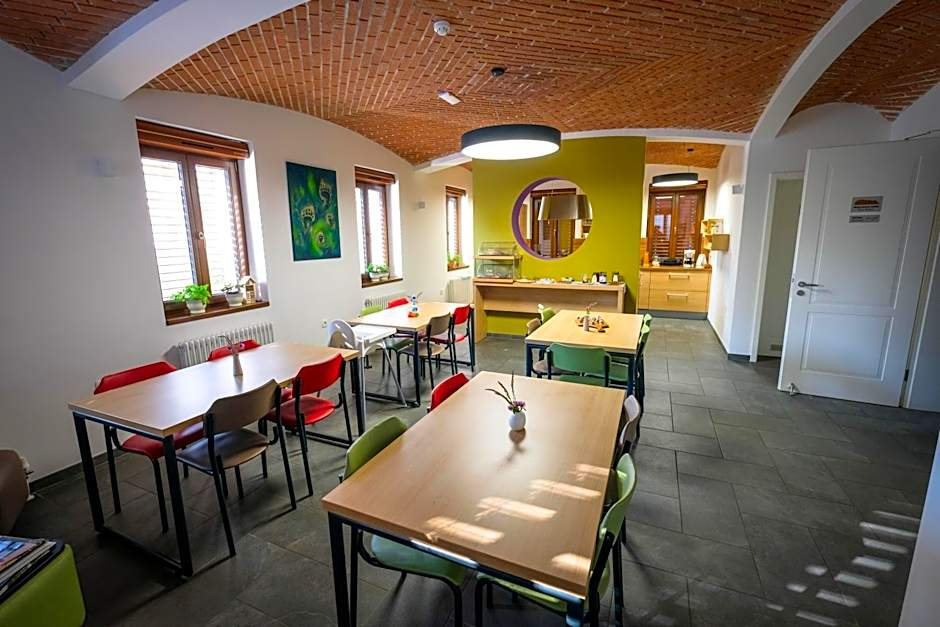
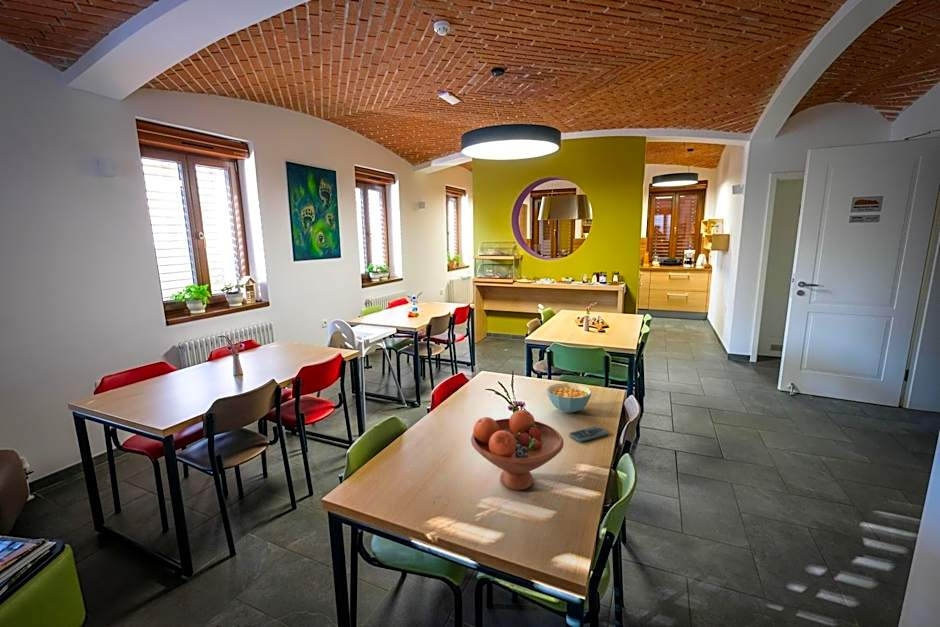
+ cereal bowl (568, 400)
+ fruit bowl (516, 450)
+ smartphone (588, 433)
